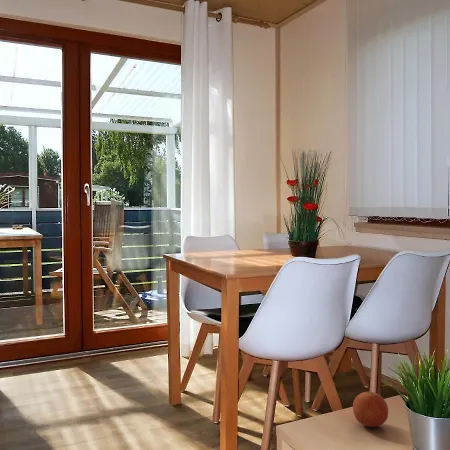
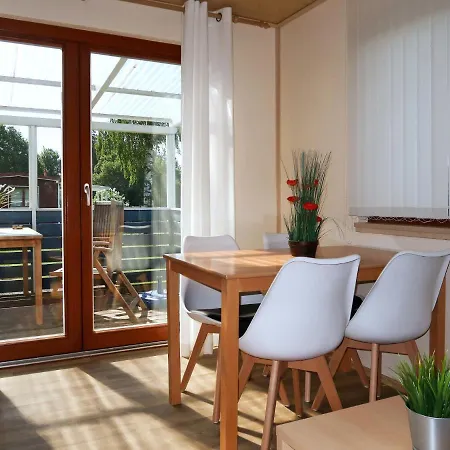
- fruit (370, 408)
